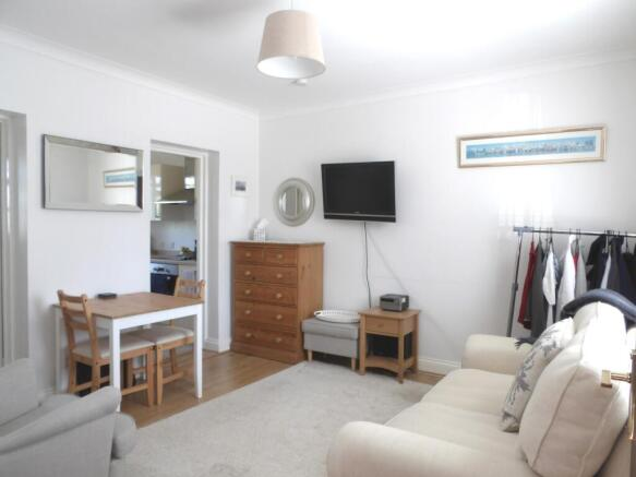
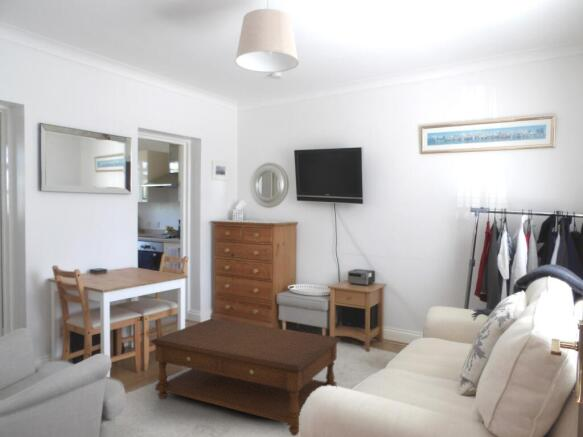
+ coffee table (246, 368)
